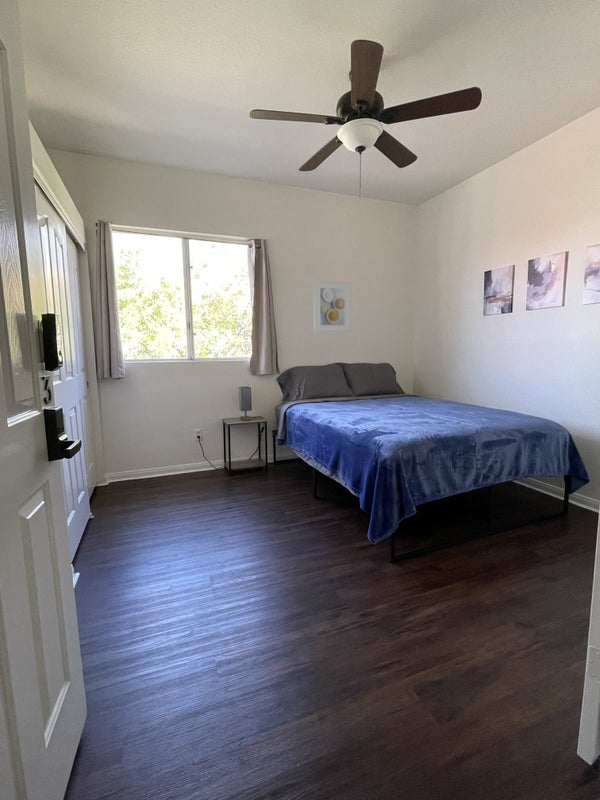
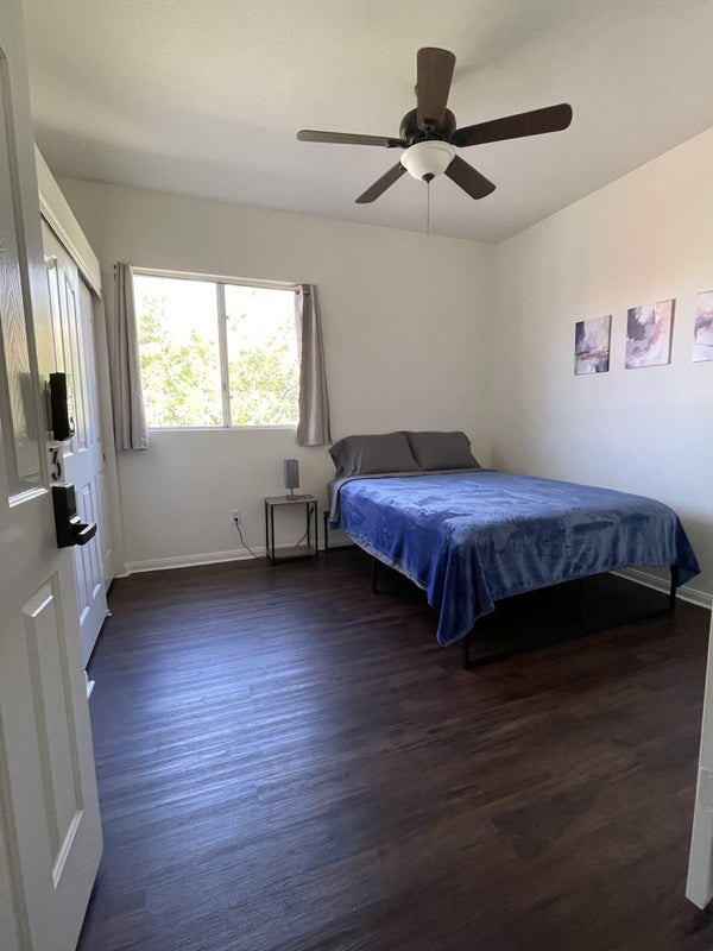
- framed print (332, 307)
